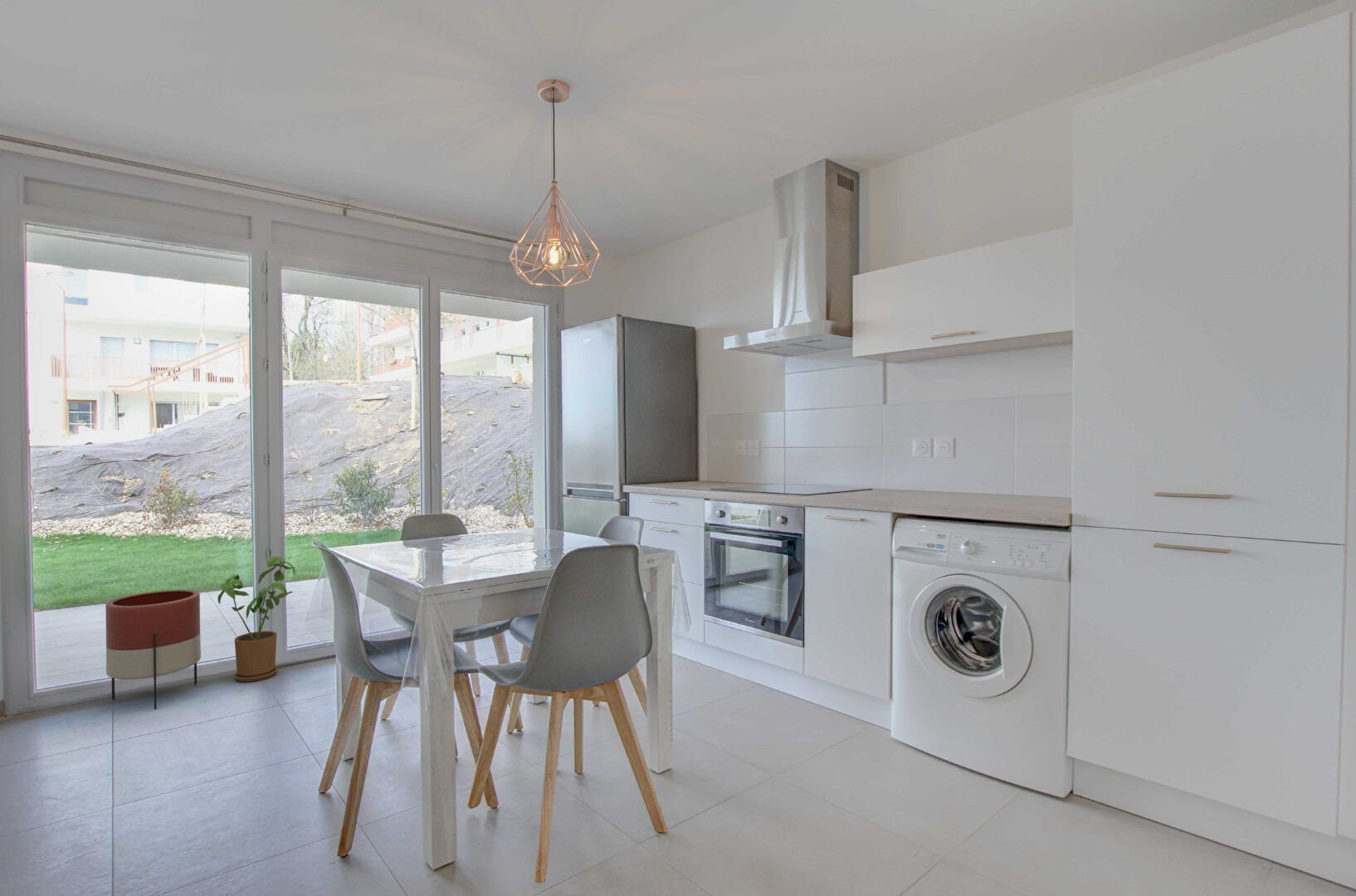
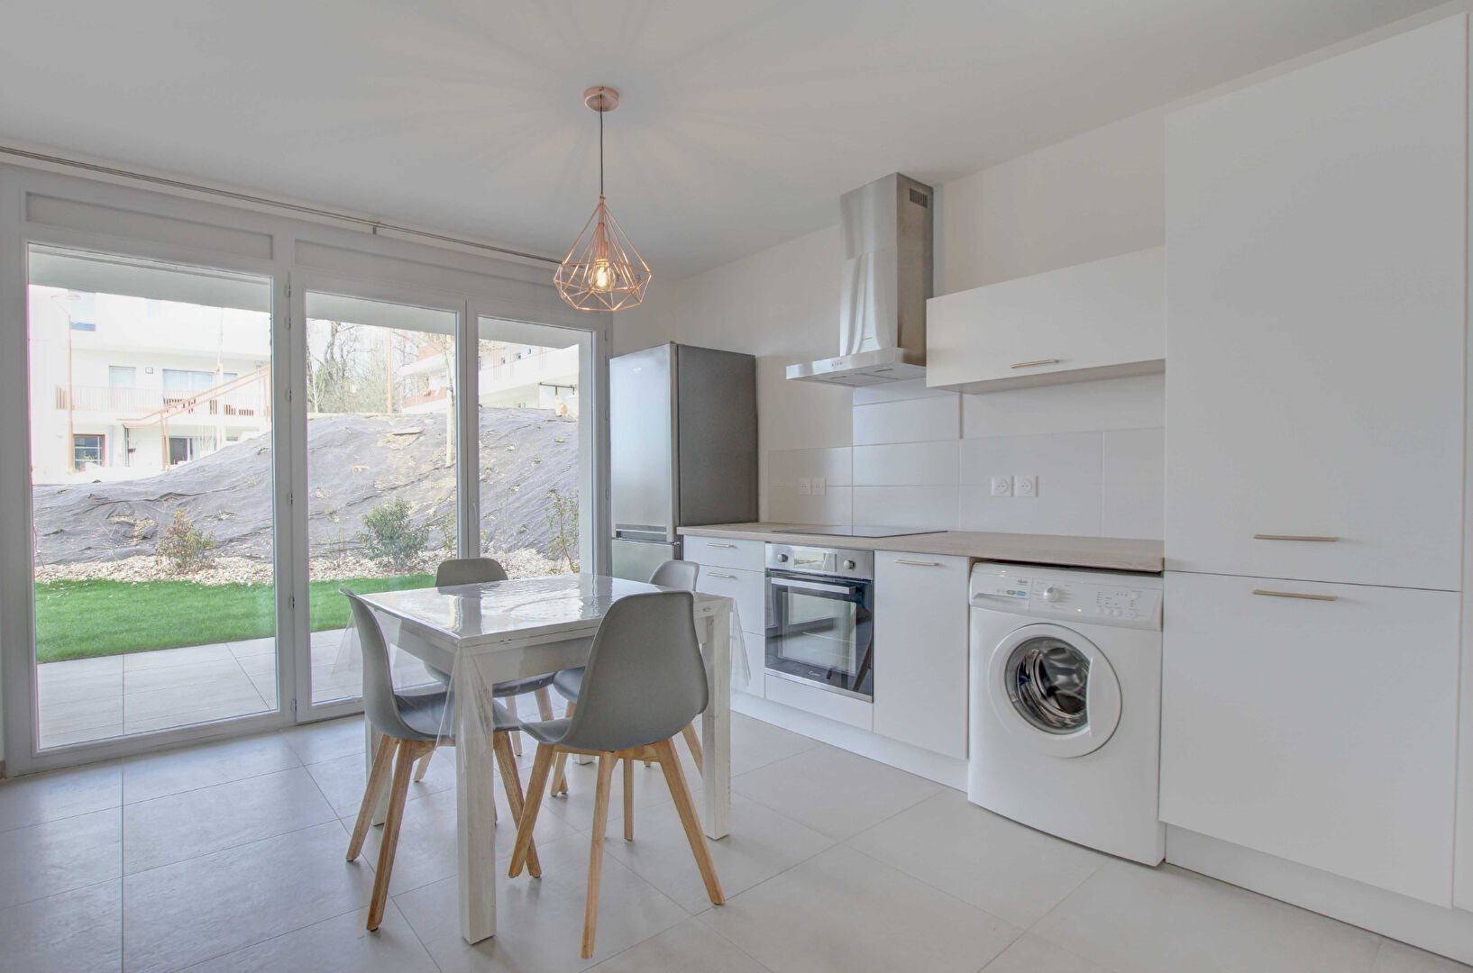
- planter (154, 648)
- house plant (261, 617)
